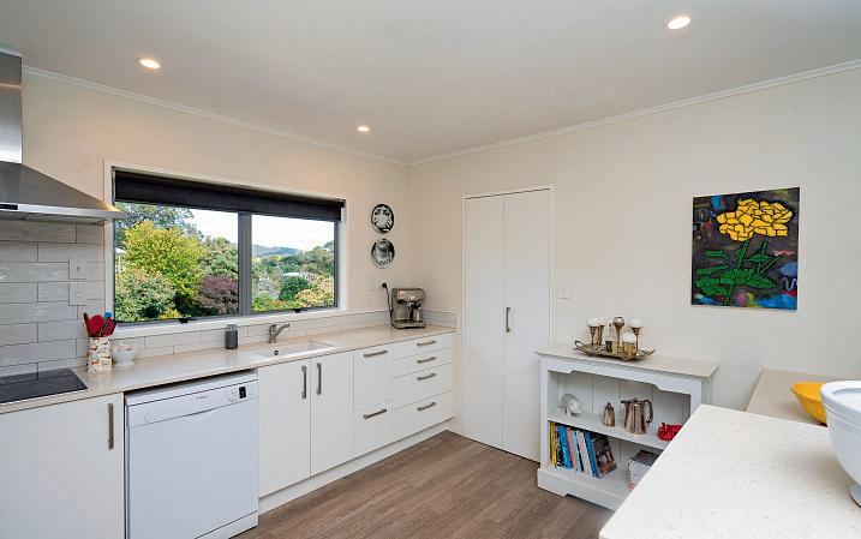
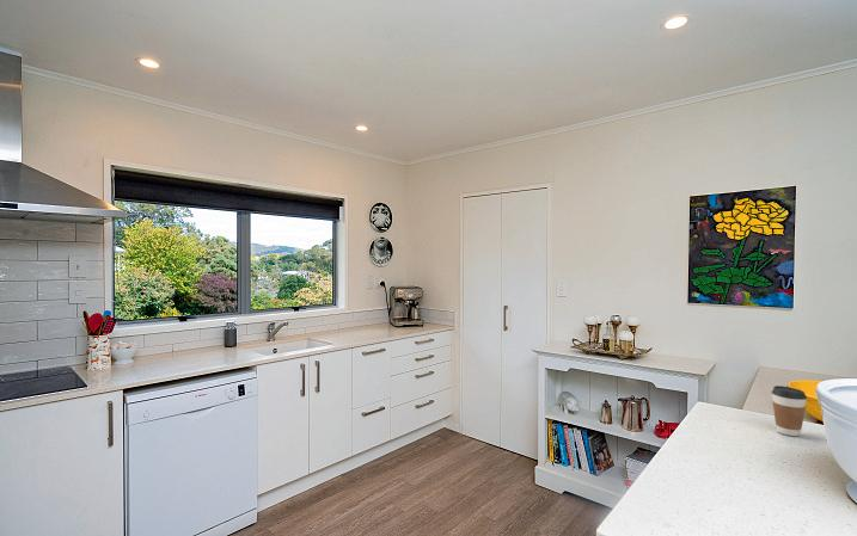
+ coffee cup (788, 411)
